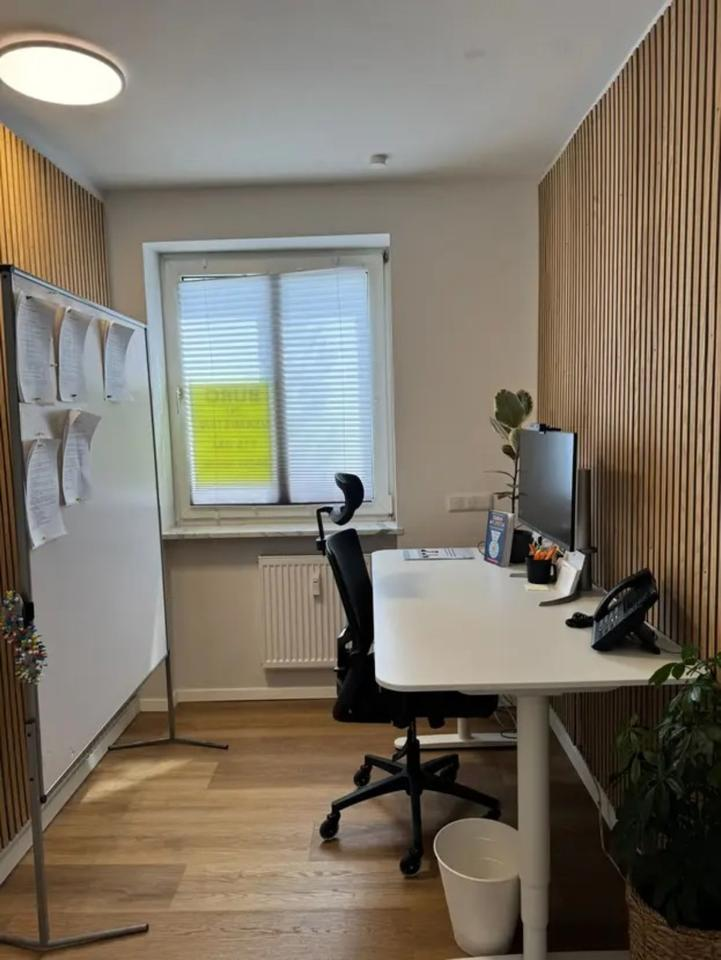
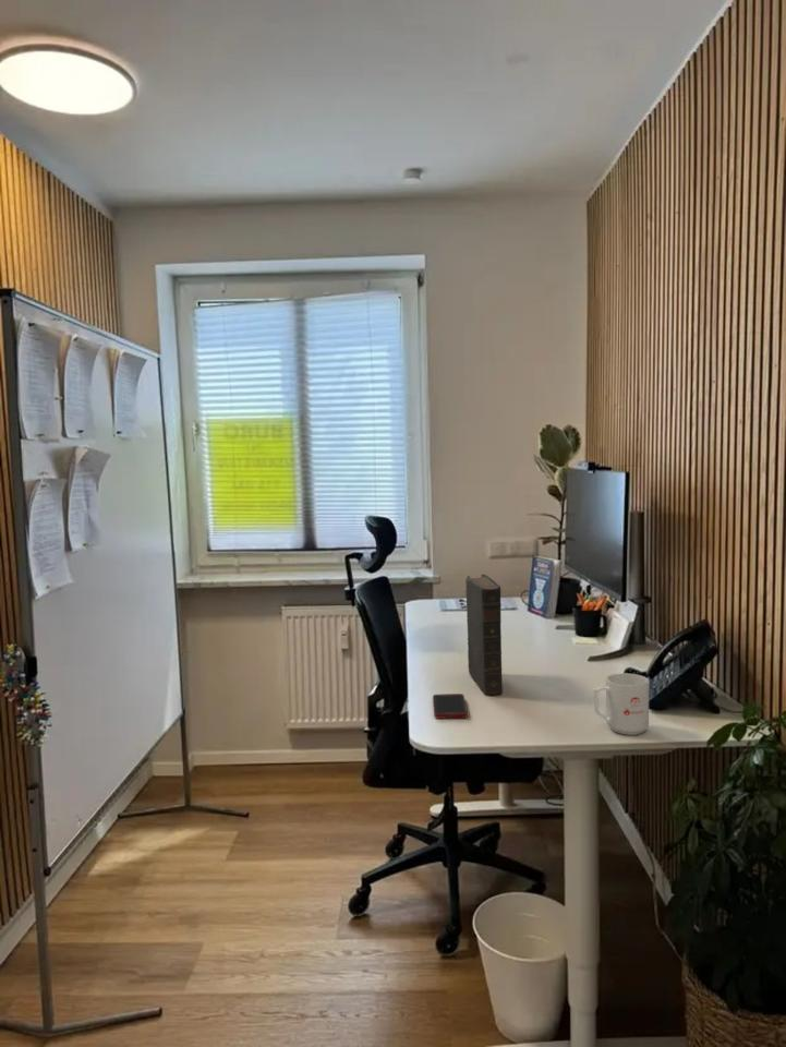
+ book (484, 631)
+ mug (620, 703)
+ cell phone (449, 706)
